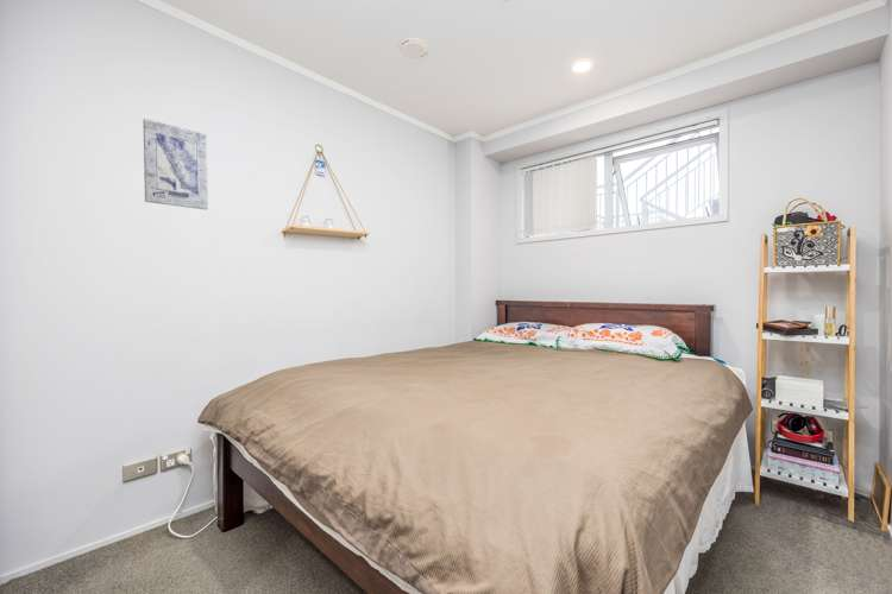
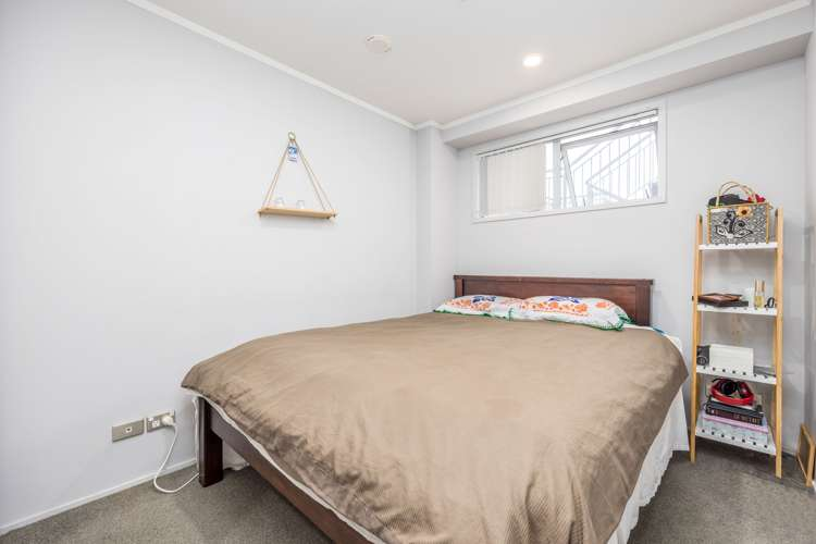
- wall art (176, 166)
